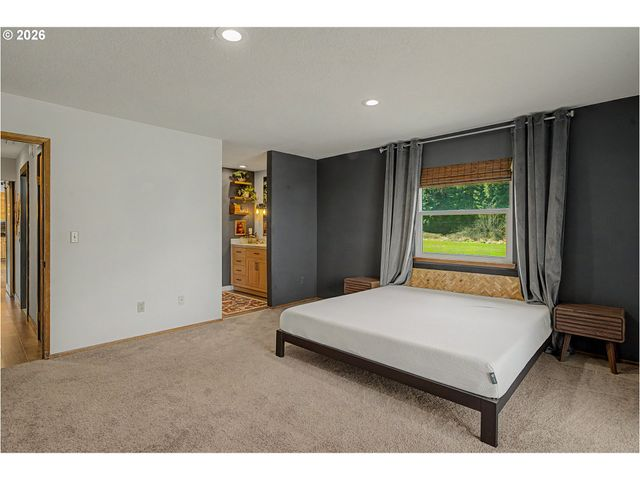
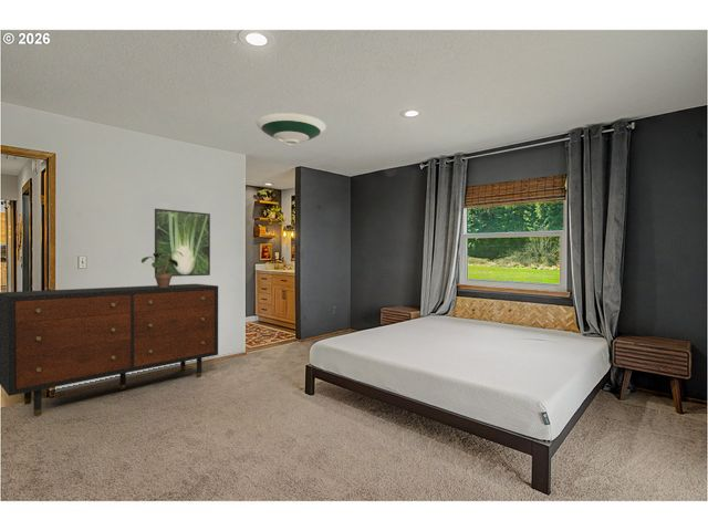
+ potted plant (162, 268)
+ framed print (184, 243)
+ dresser (123, 339)
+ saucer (291, 134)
